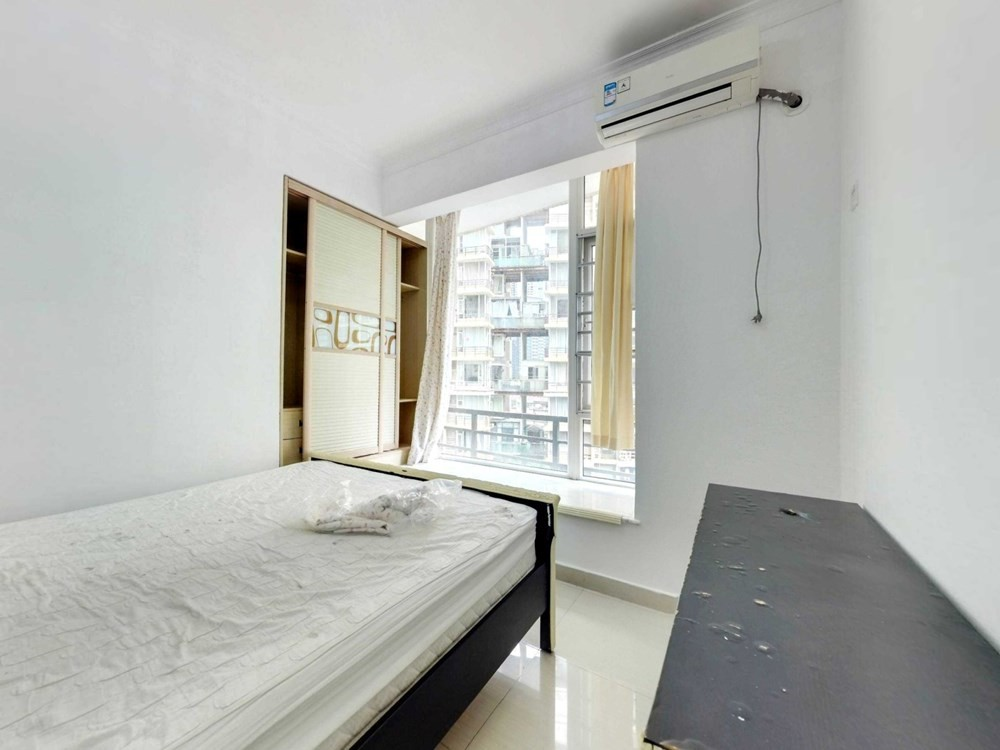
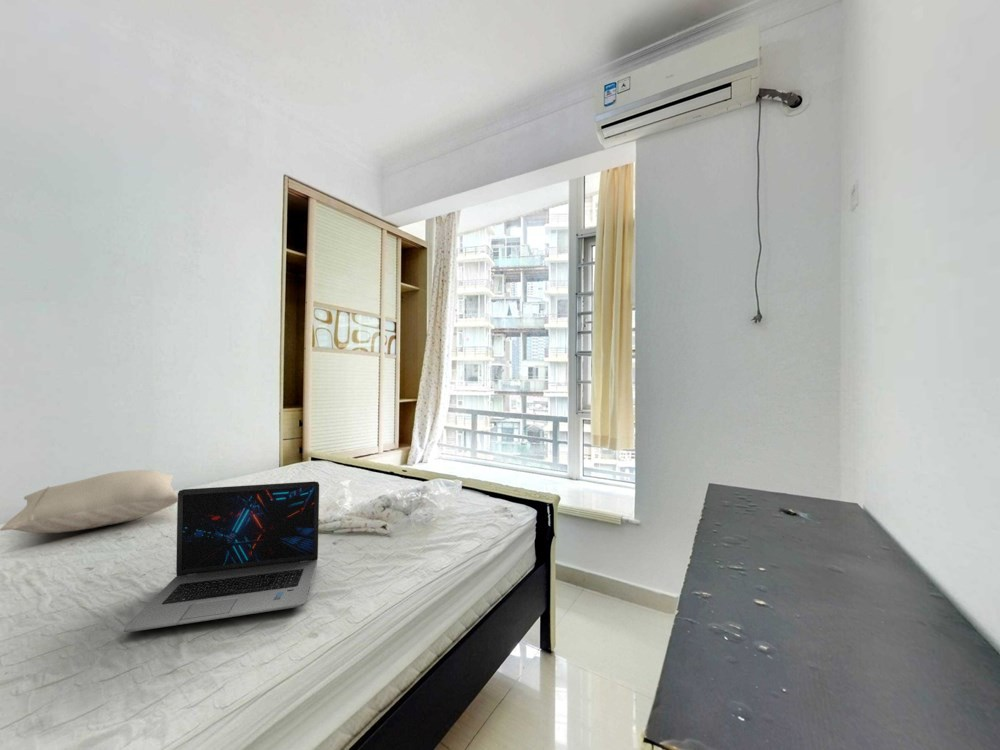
+ pillow (102, 499)
+ laptop (237, 547)
